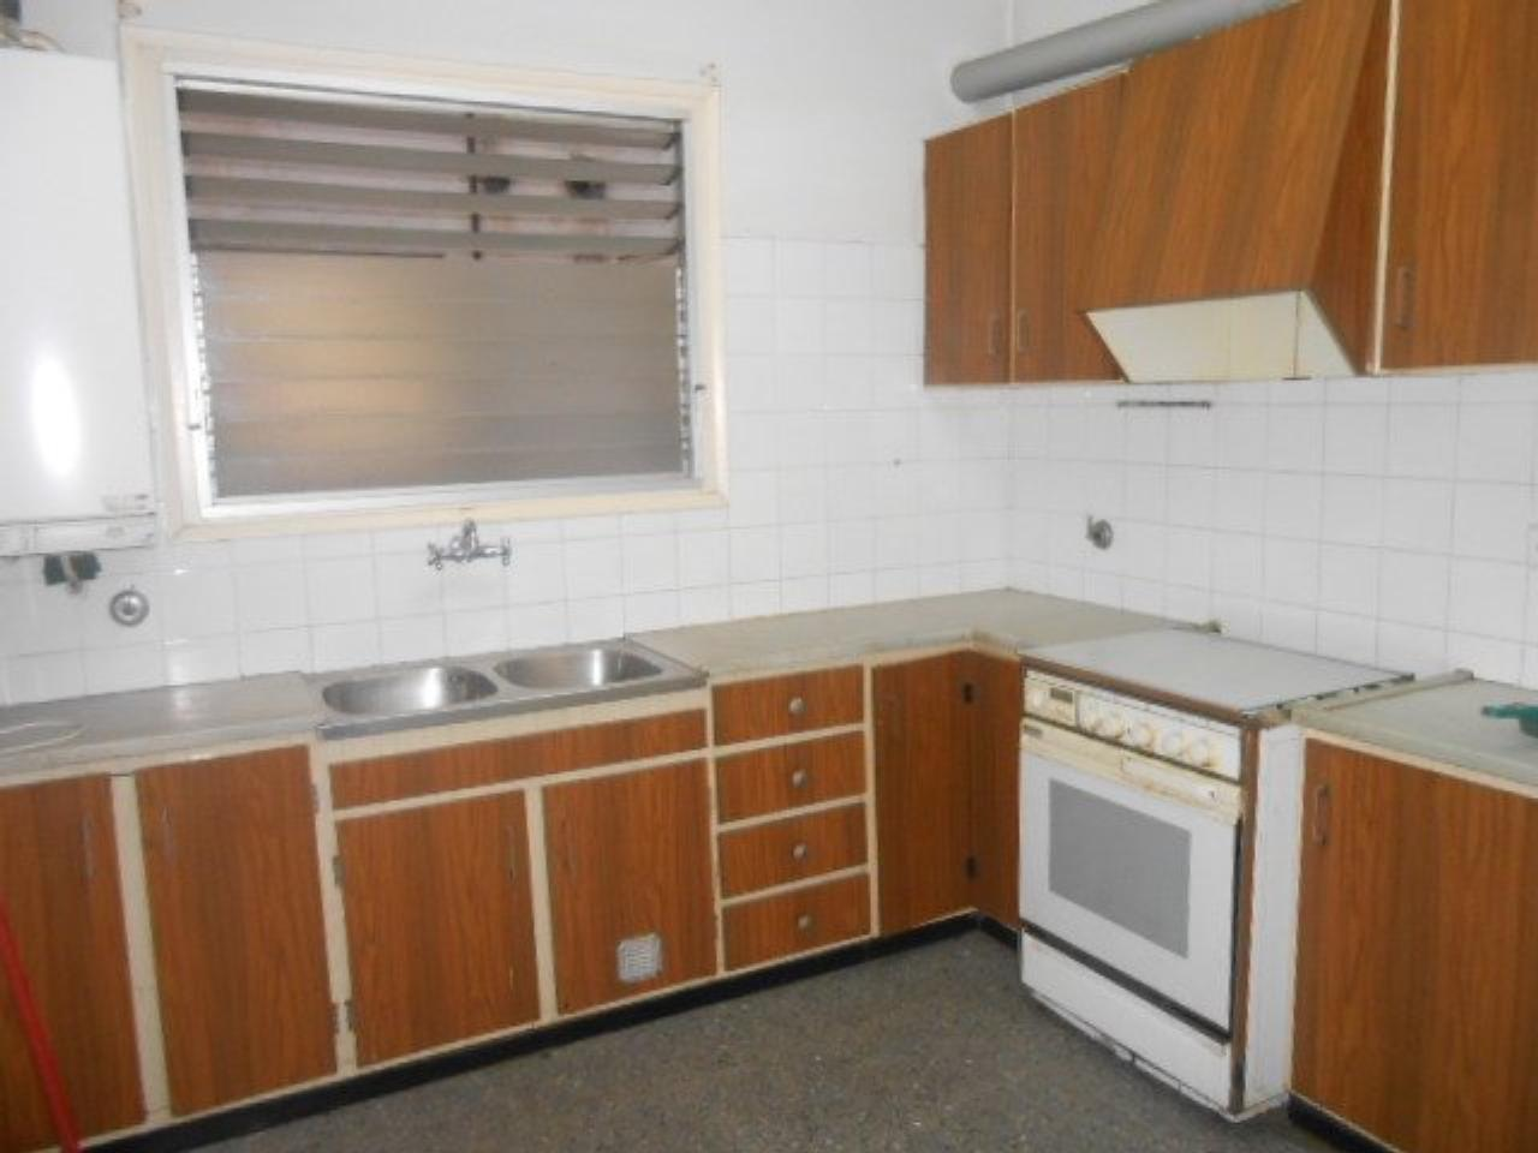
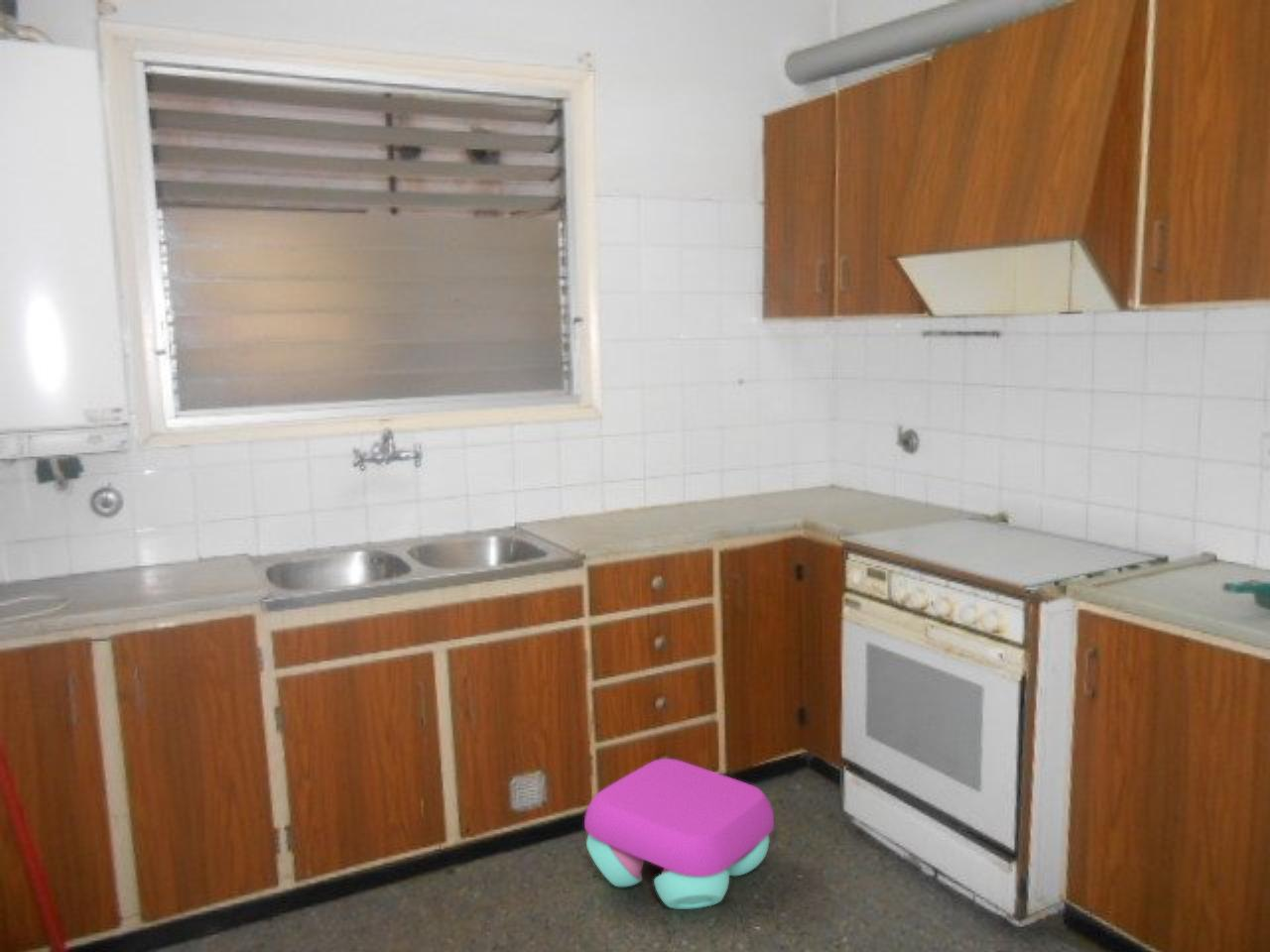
+ stool (680, 833)
